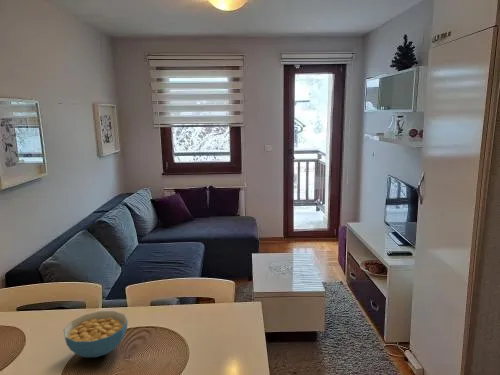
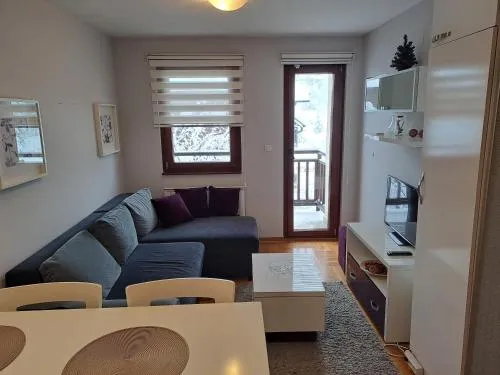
- cereal bowl (97, 338)
